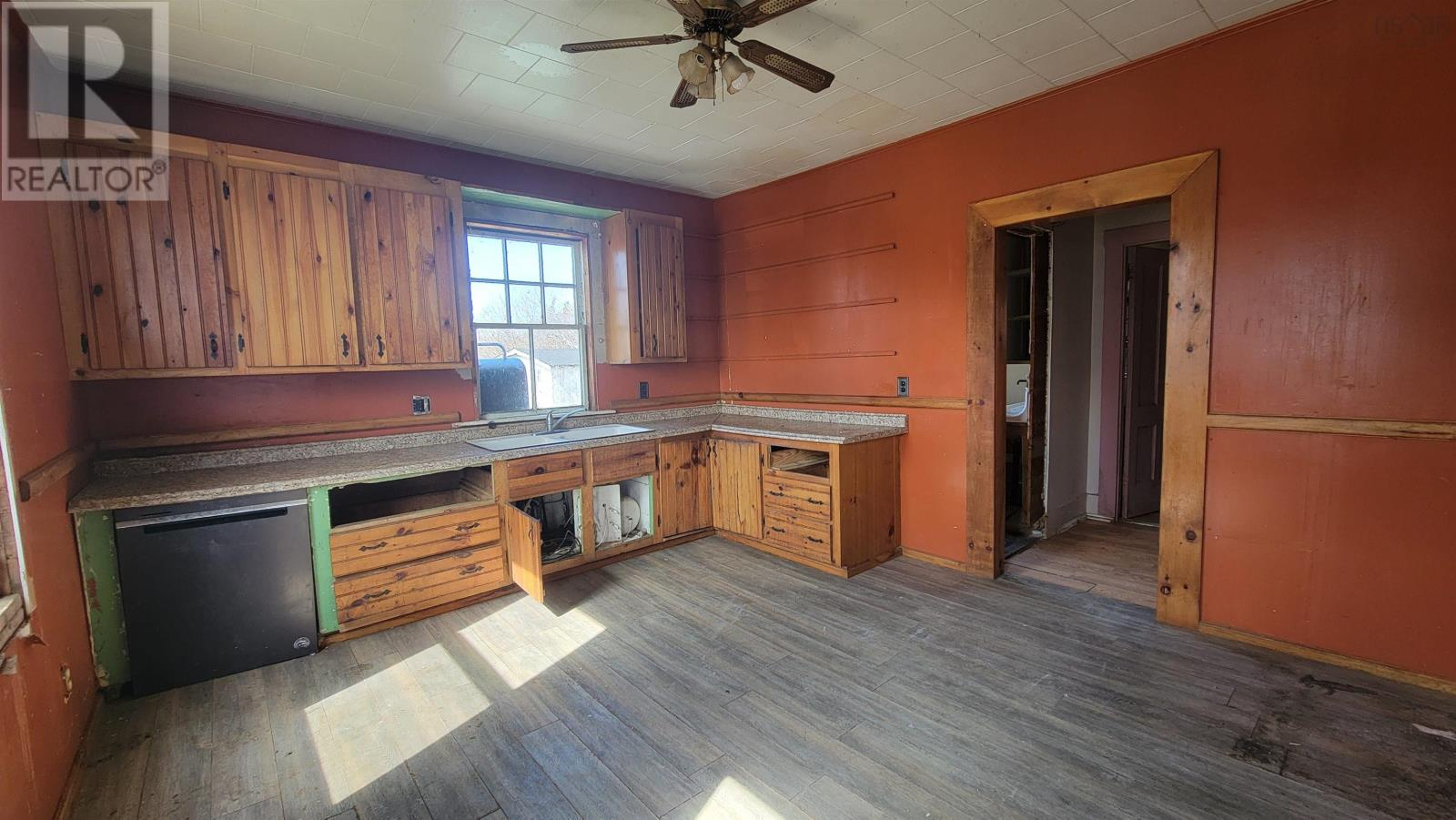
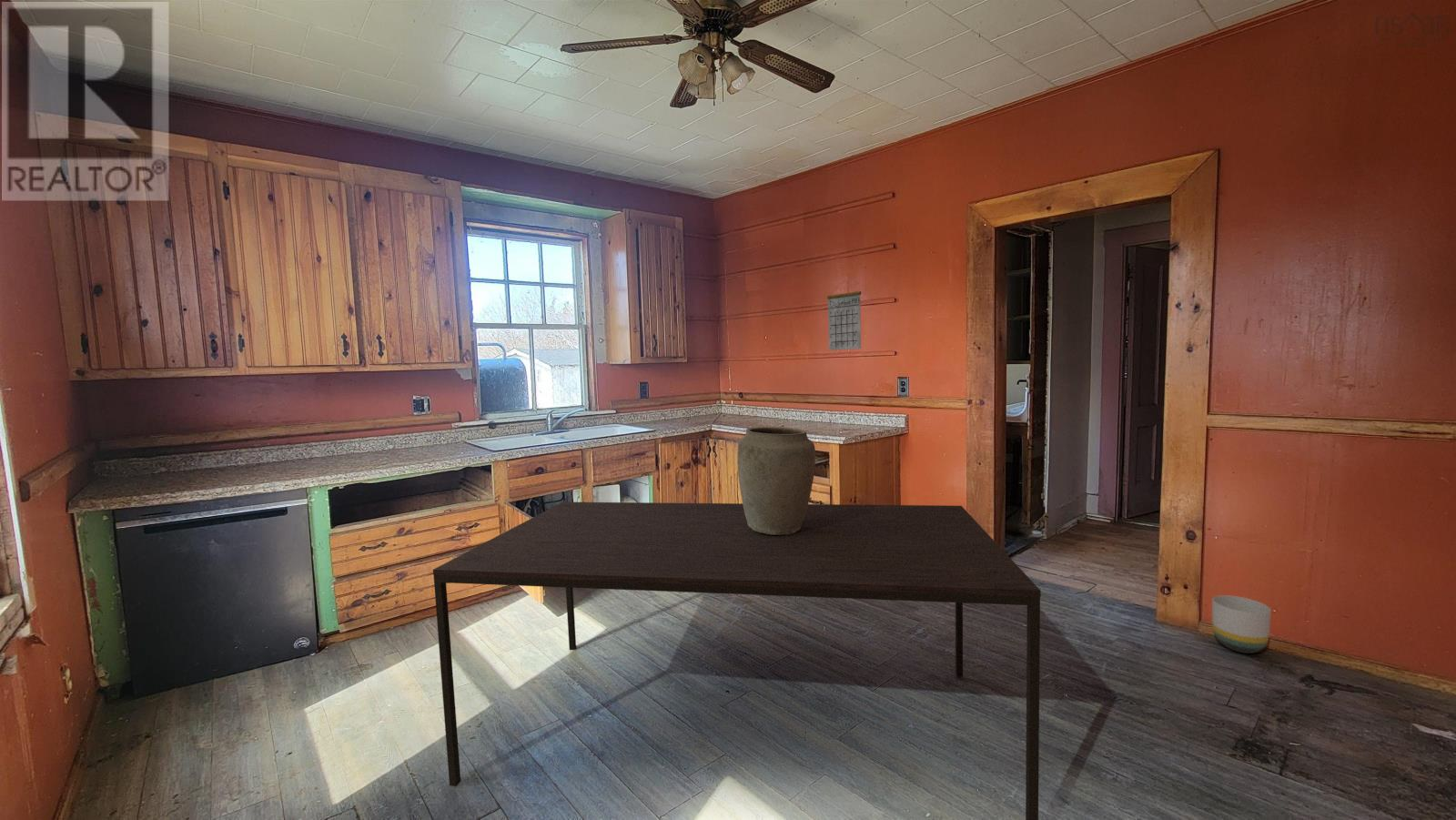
+ calendar (844, 315)
+ vase (776, 479)
+ dining table (735, 593)
+ planter (1239, 626)
